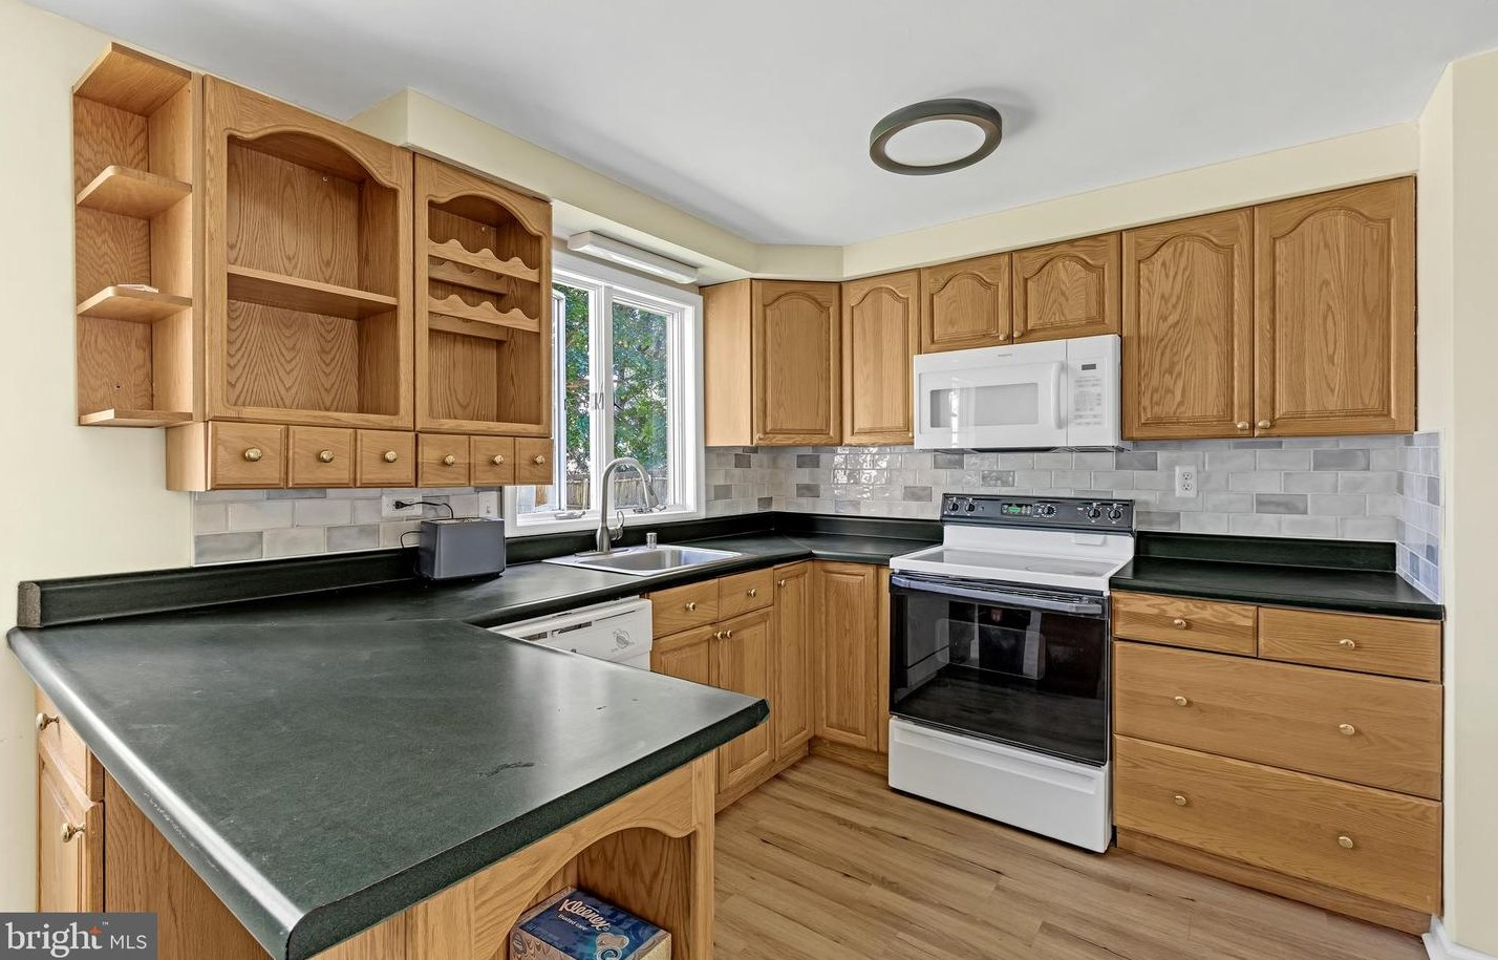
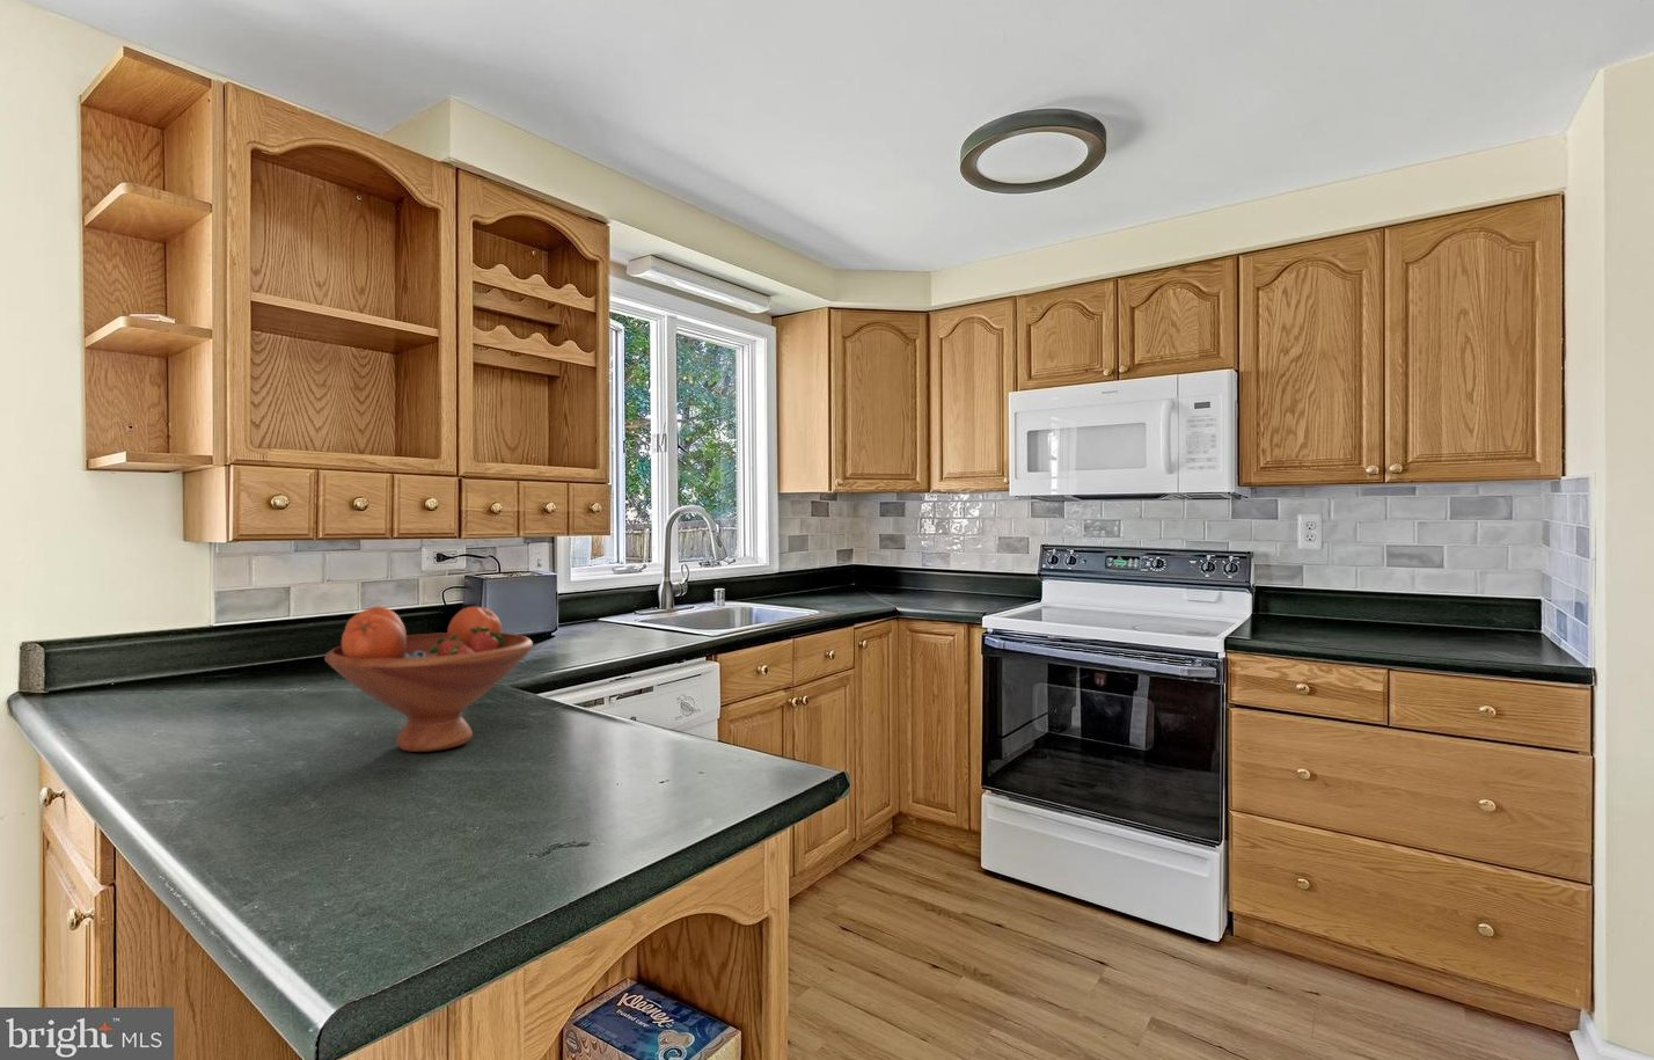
+ fruit bowl (433, 675)
